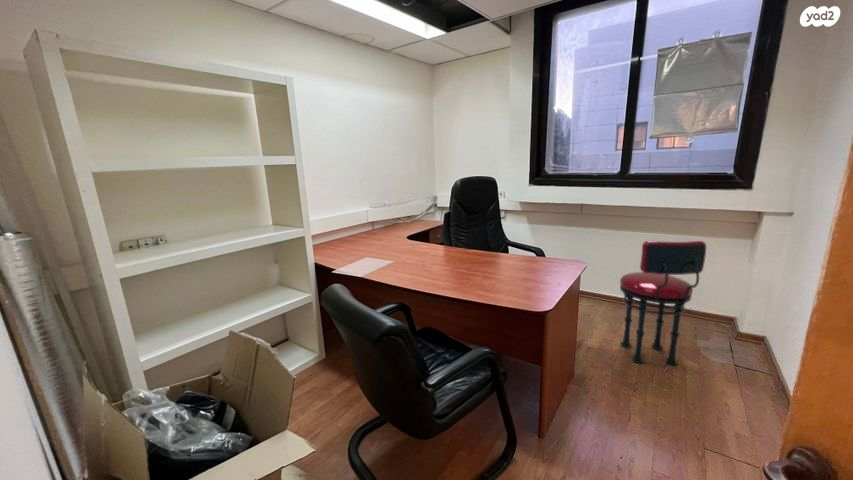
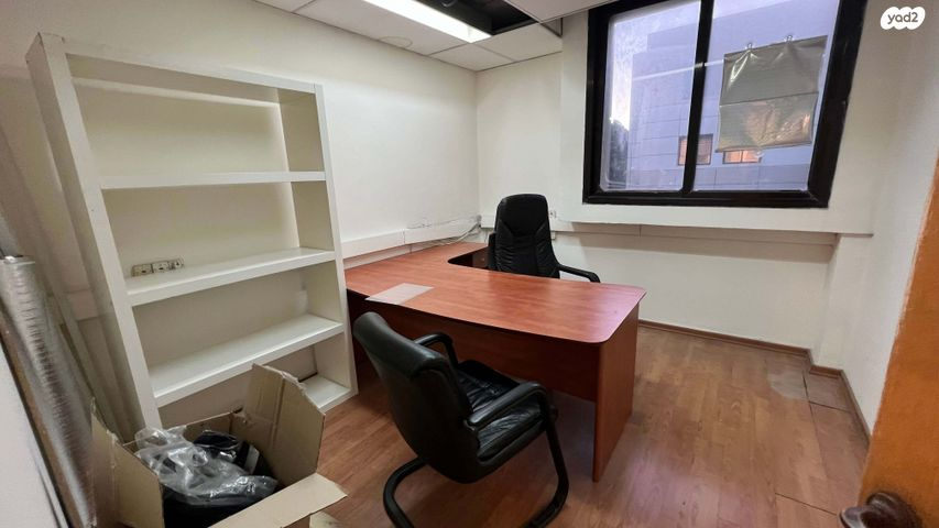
- stool (656, 299)
